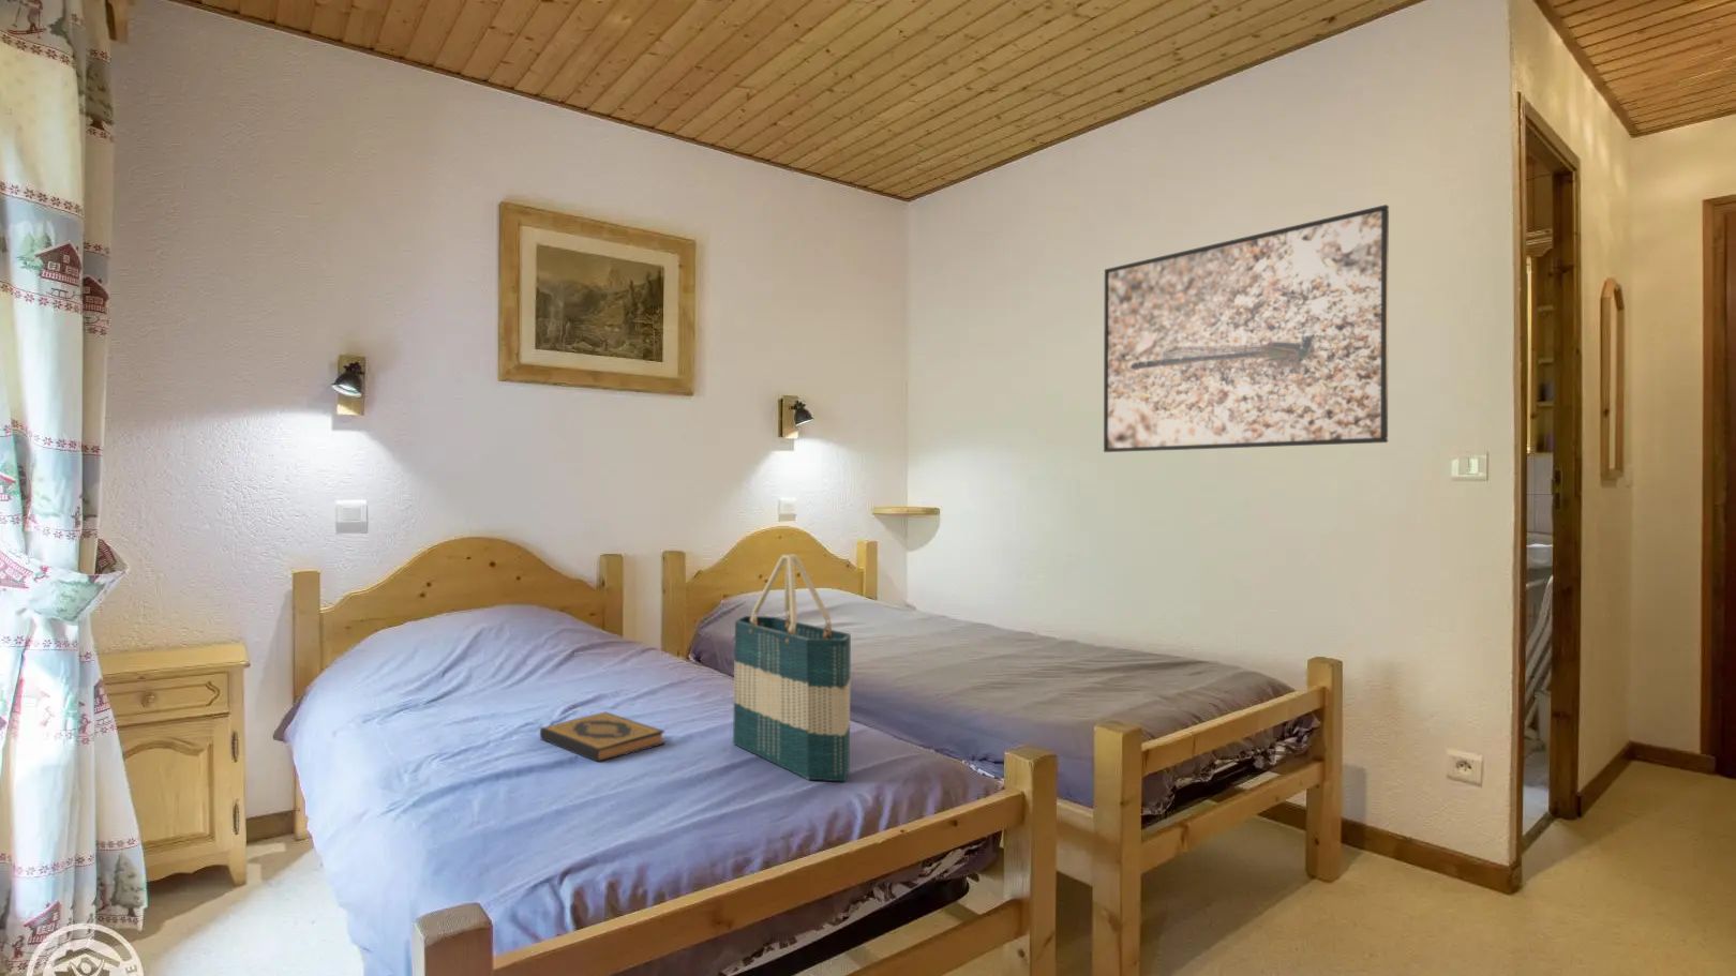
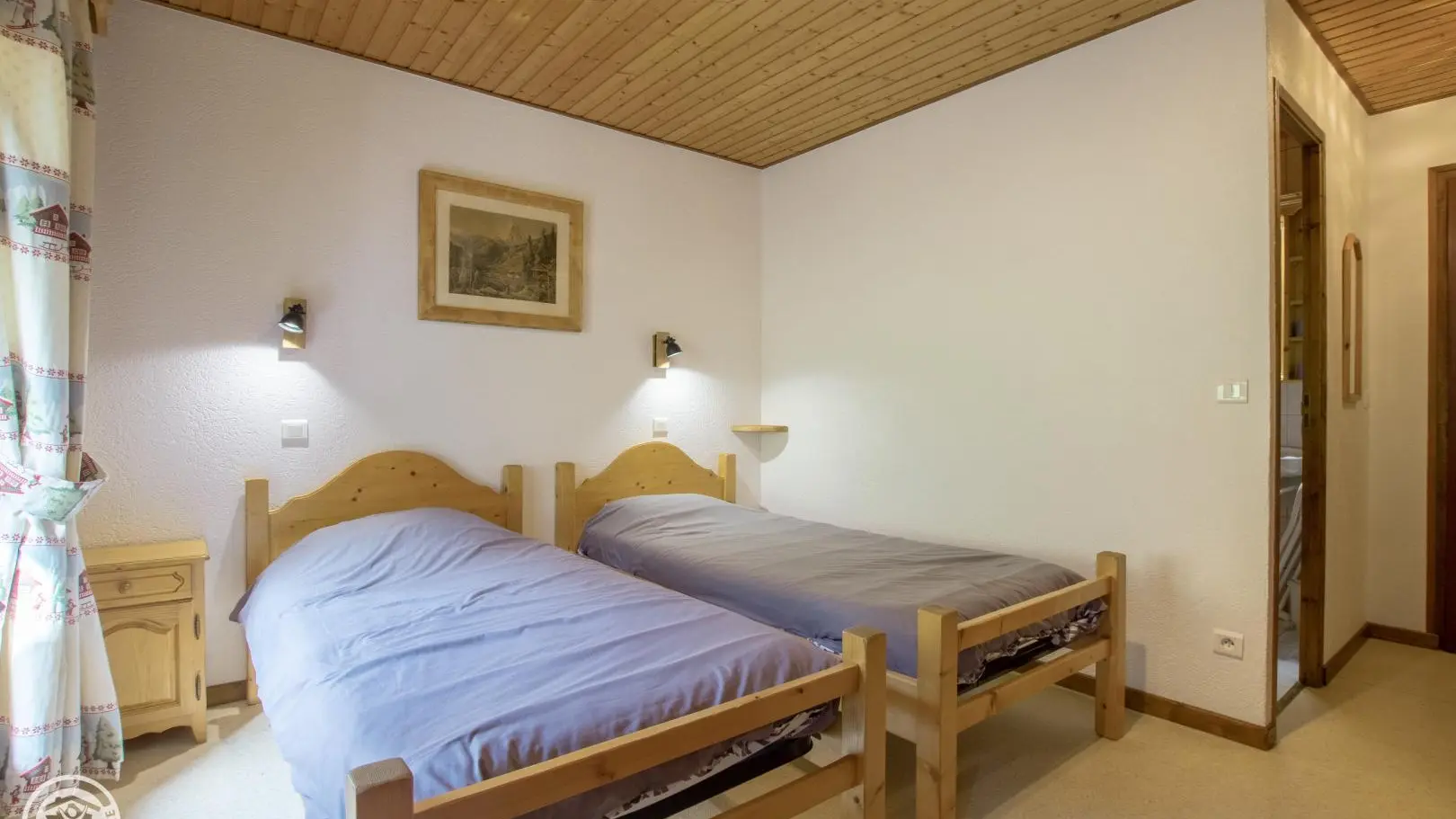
- hardback book (601, 735)
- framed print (1227, 344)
- tote bag (788, 654)
